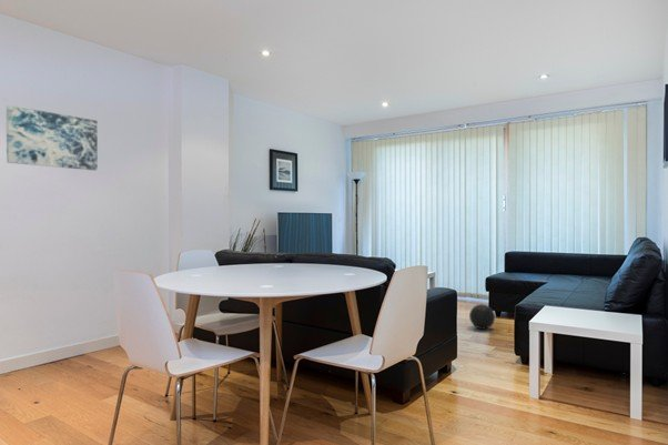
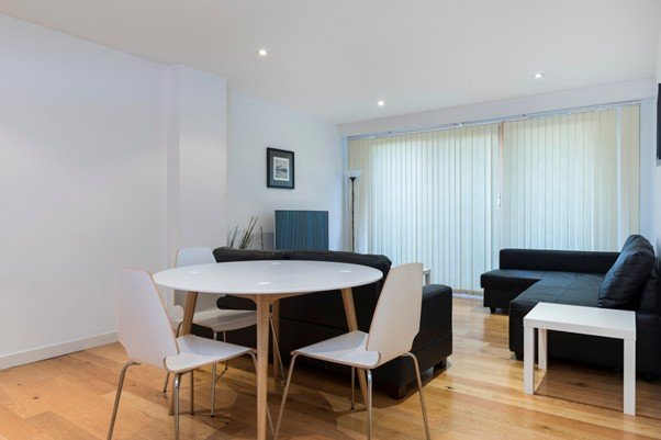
- ball (482, 316)
- wall art (54, 140)
